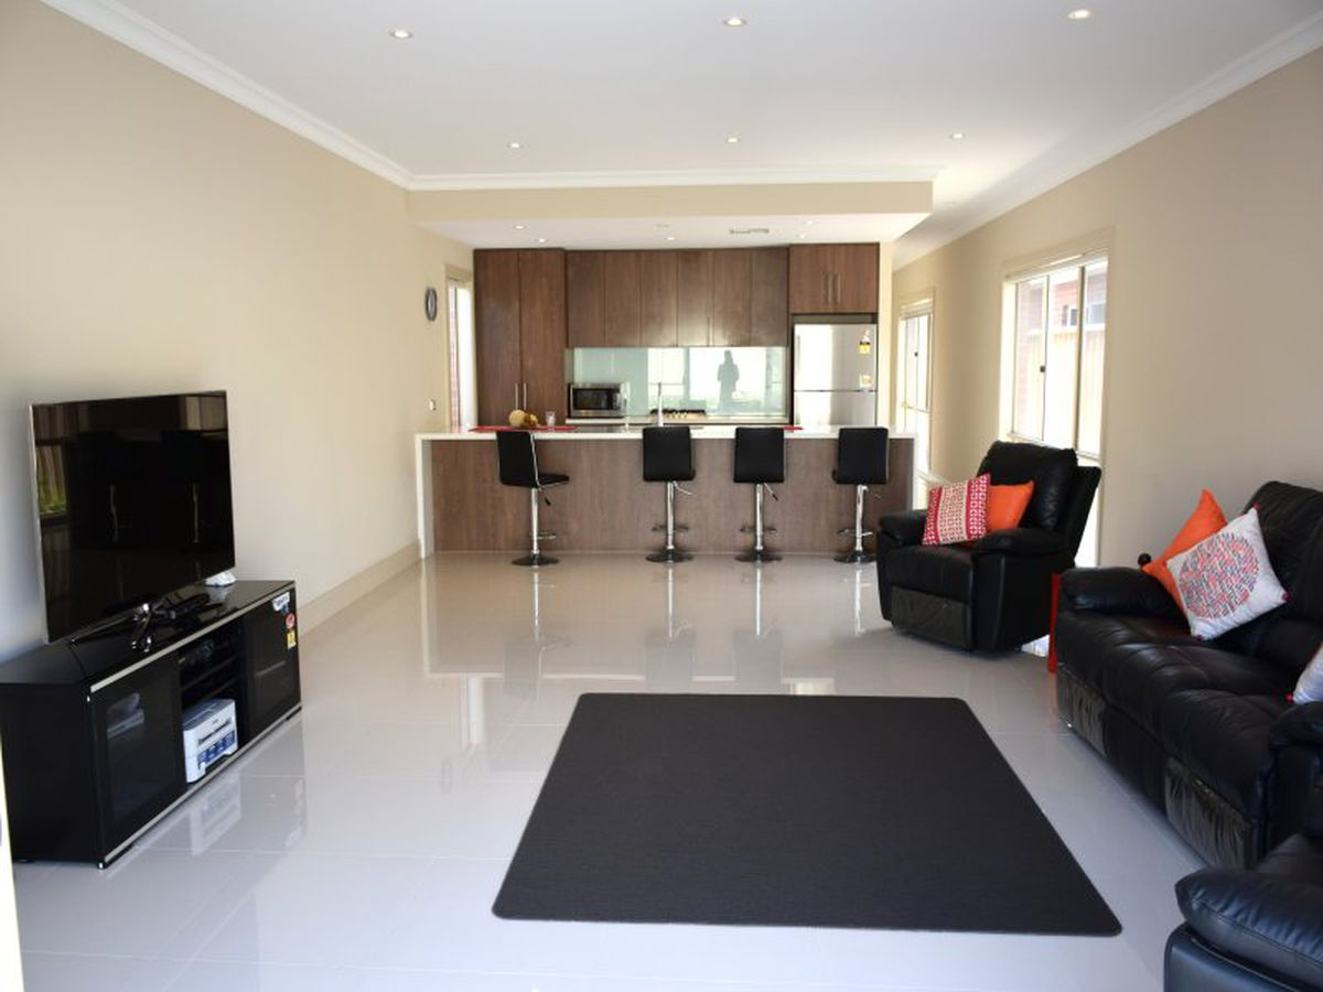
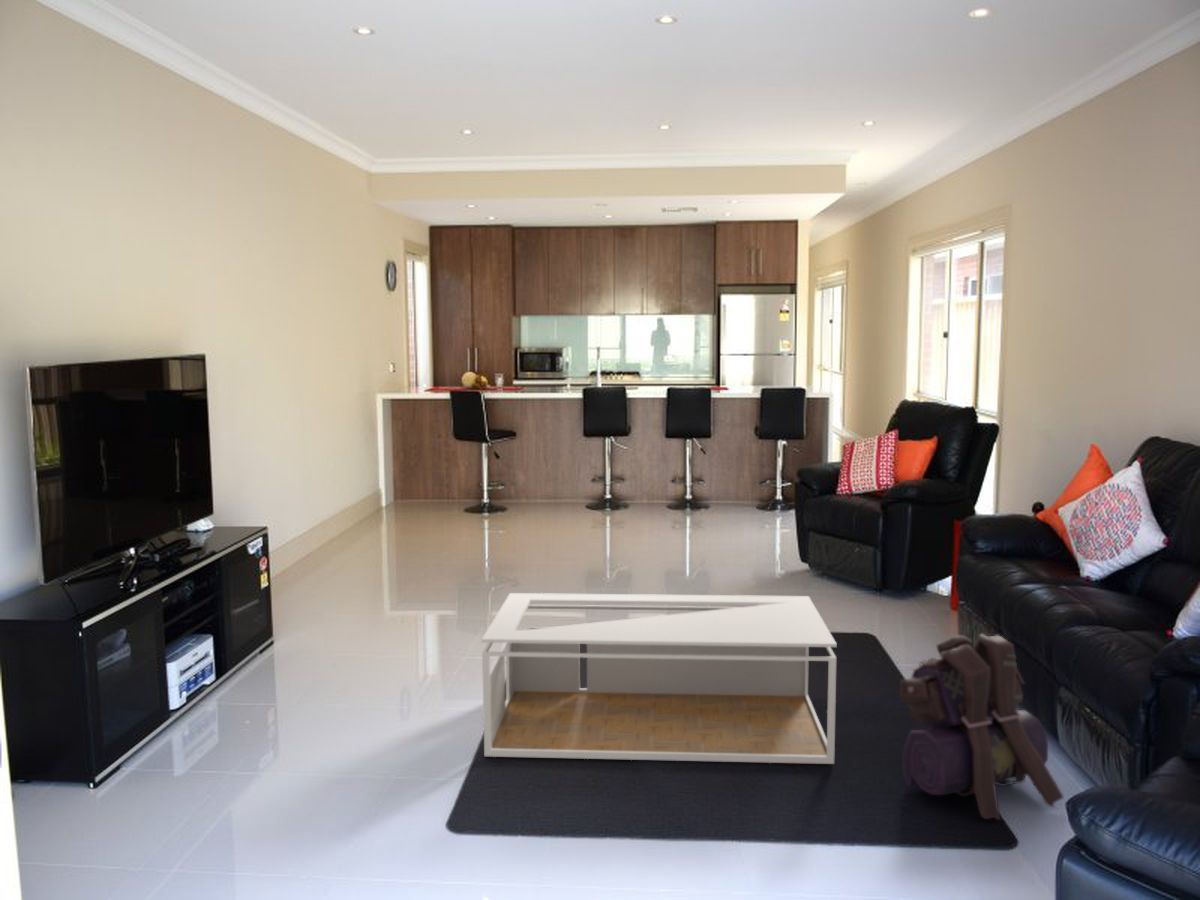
+ coffee table (657, 670)
+ backpack (974, 711)
